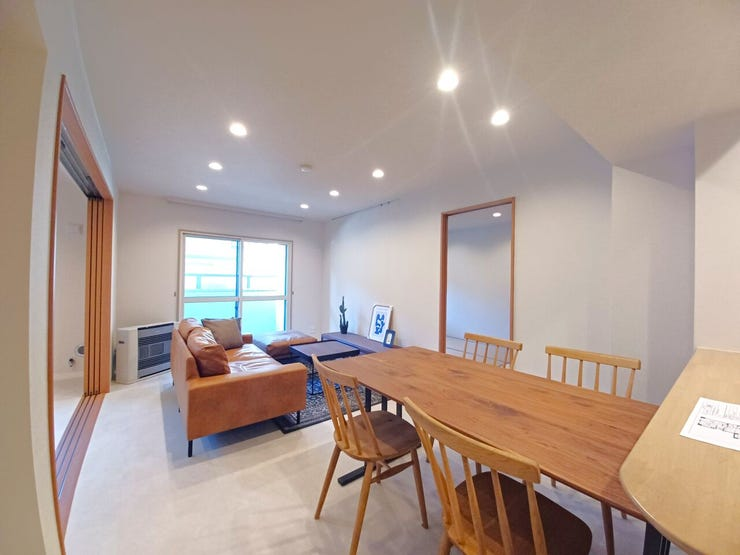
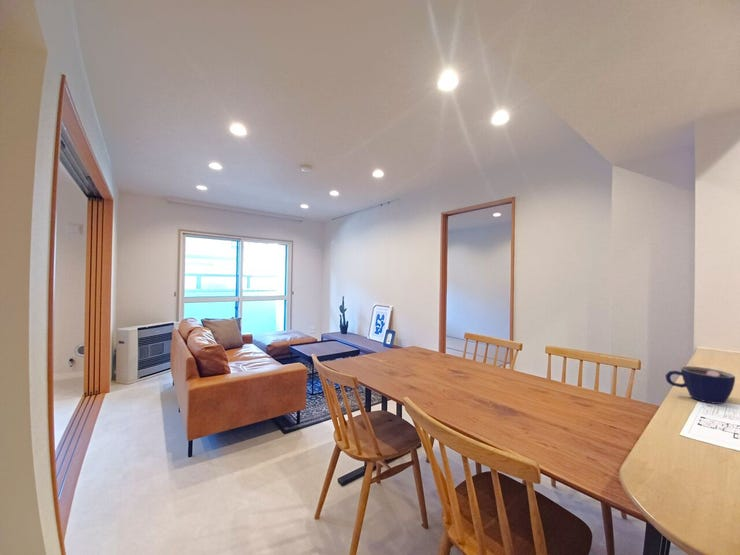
+ cup (697, 383)
